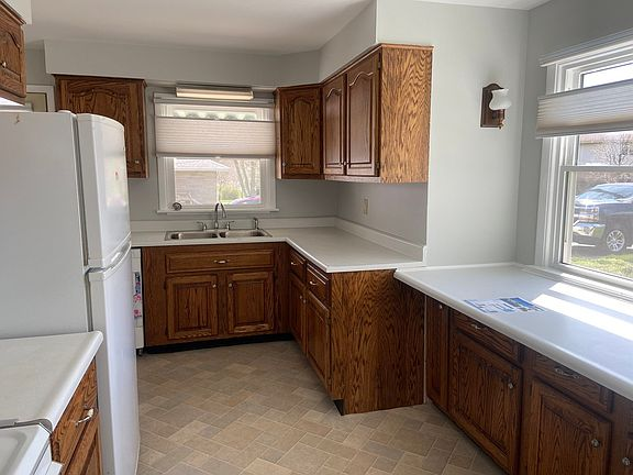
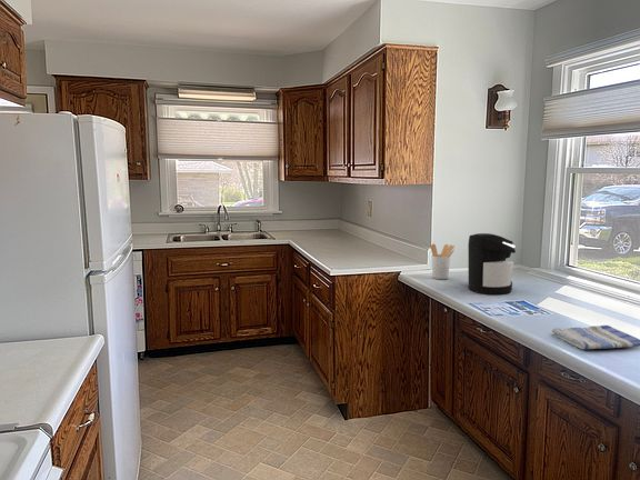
+ dish towel (596, 337)
+ utensil holder (442, 260)
+ coffee maker (492, 261)
